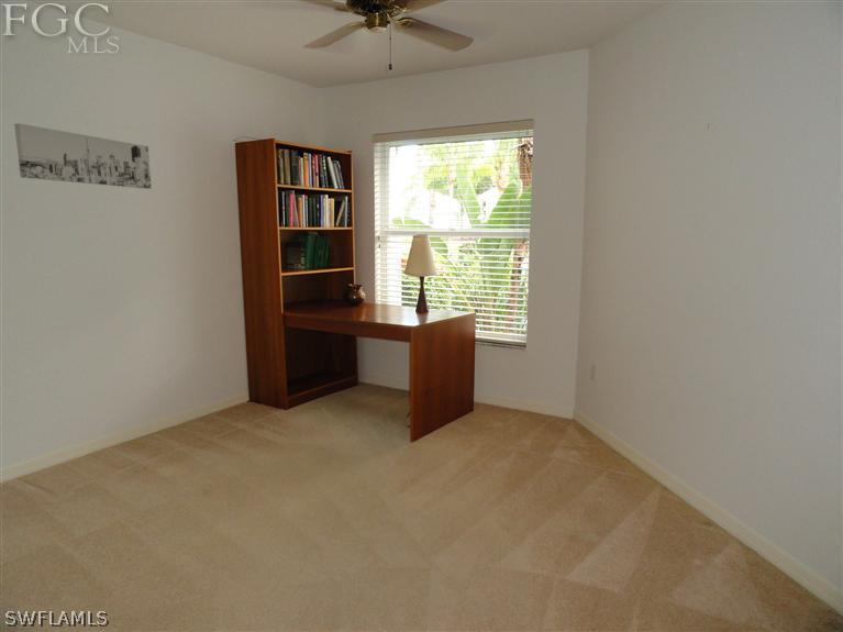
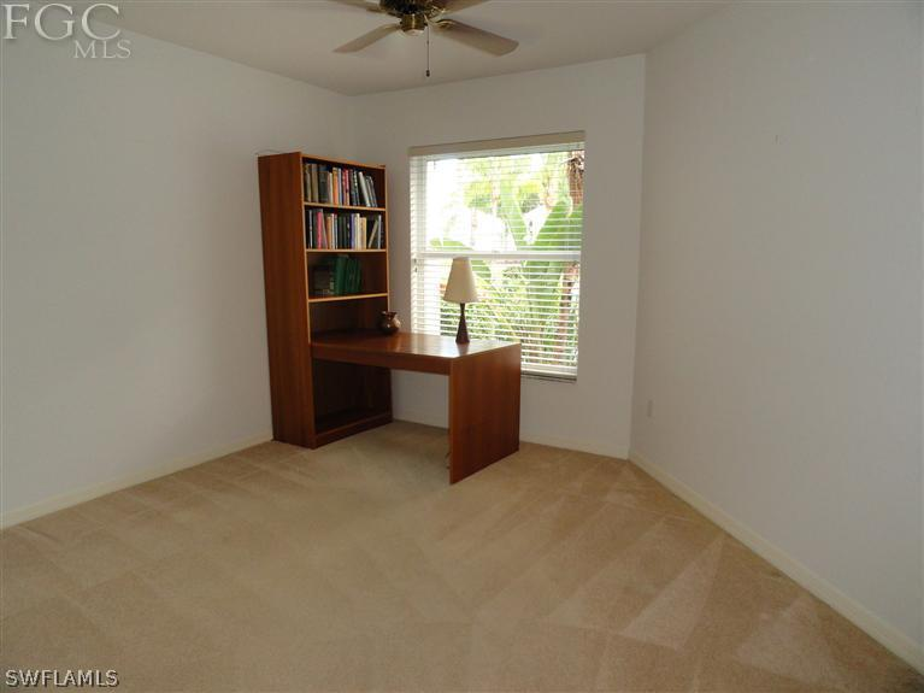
- wall art (91, 159)
